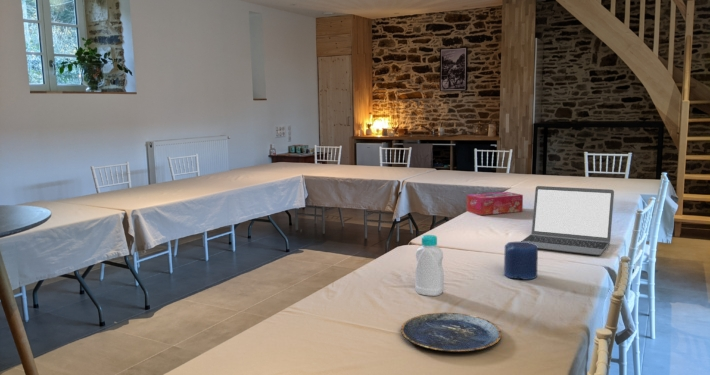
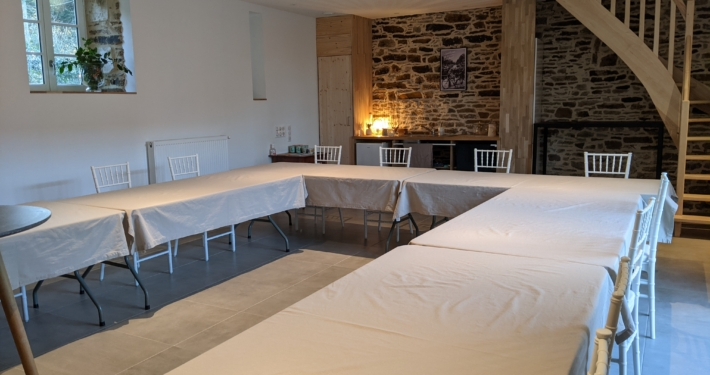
- candle (520, 260)
- bottle (429, 264)
- tissue box (494, 203)
- plate (450, 332)
- laptop (565, 218)
